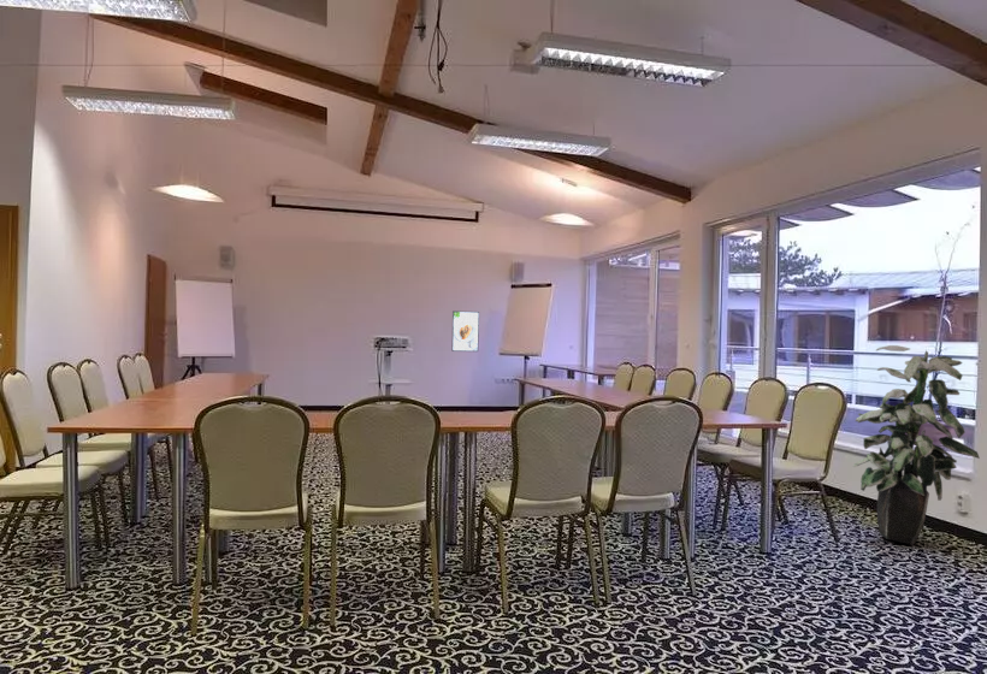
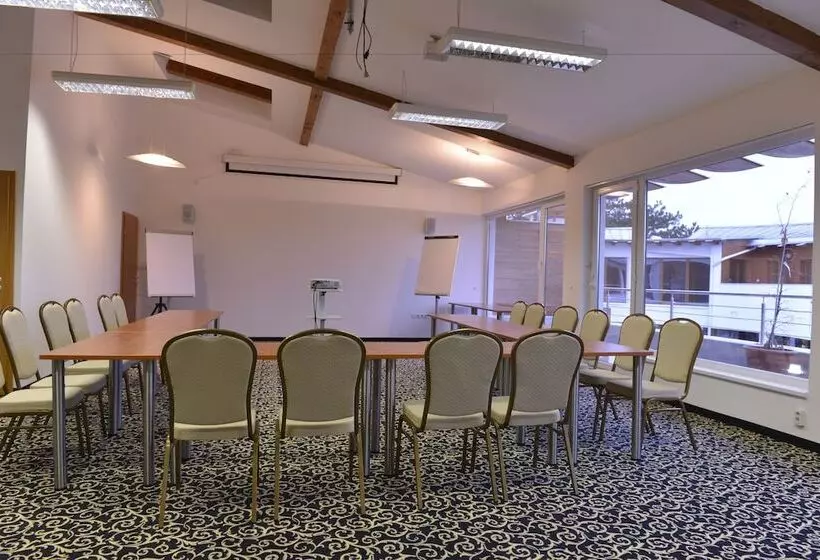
- indoor plant (905, 442)
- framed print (465, 331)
